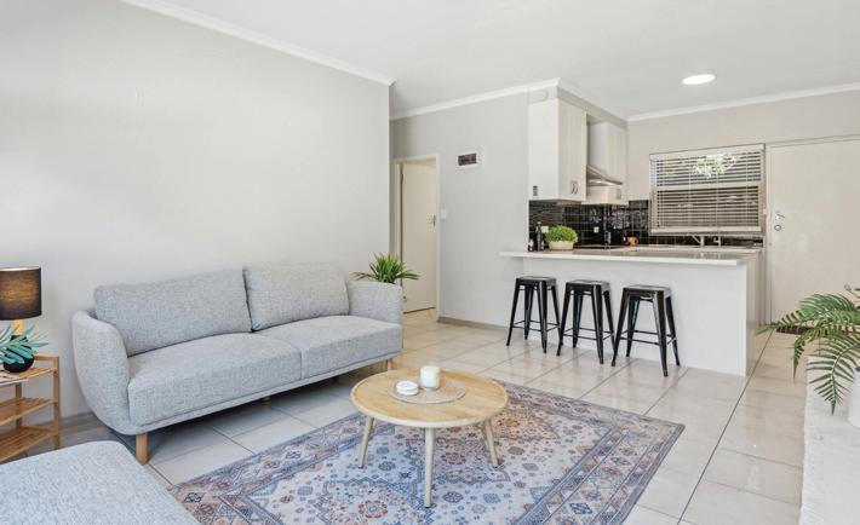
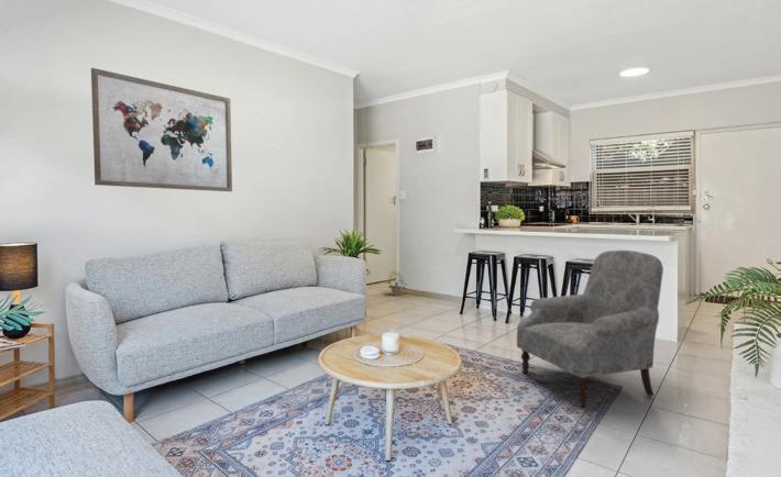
+ wall art (169, 136)
+ potted plant (395, 284)
+ armchair (591, 318)
